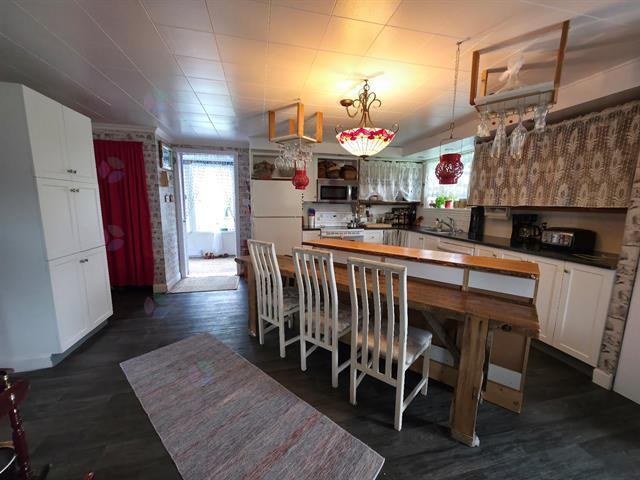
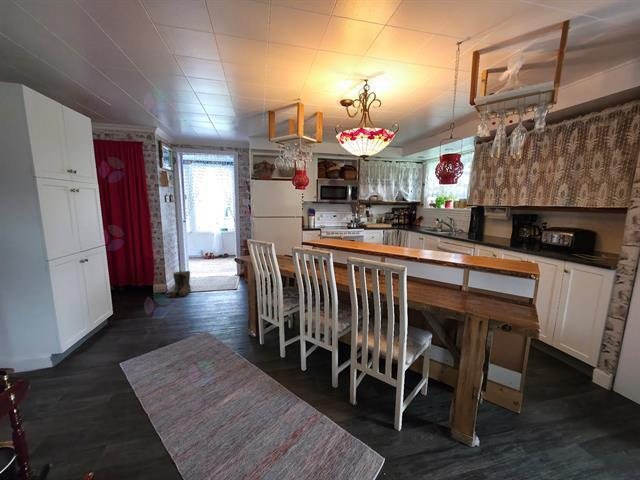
+ boots (180, 283)
